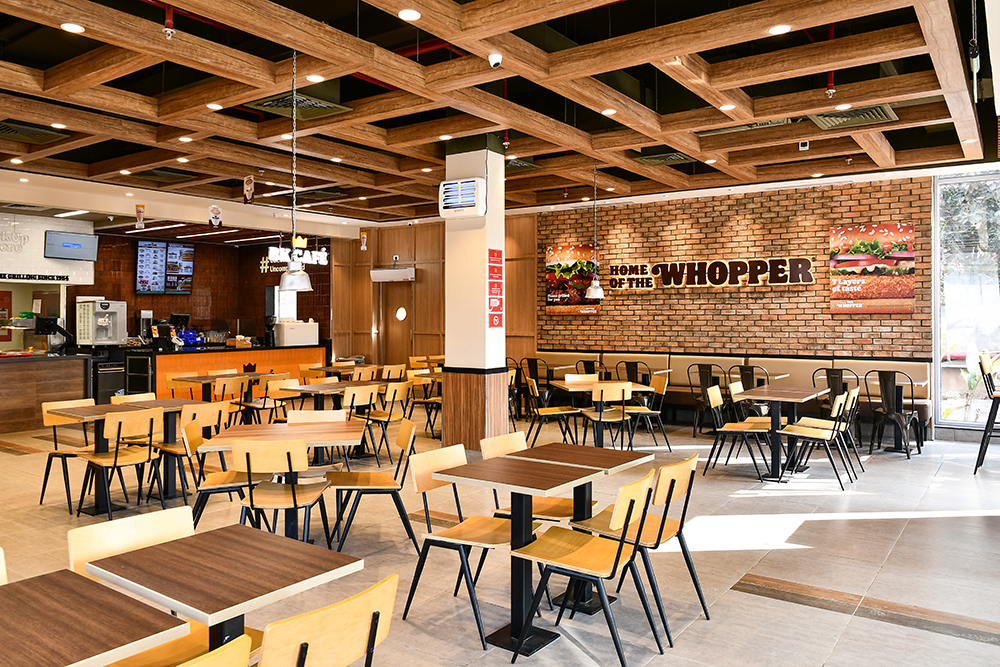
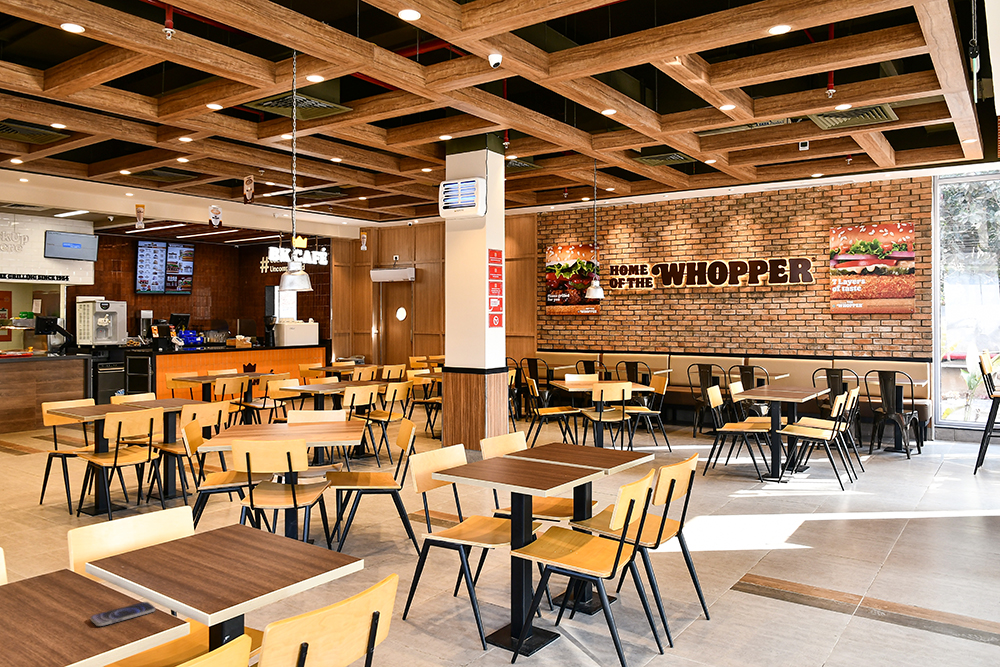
+ smartphone (123, 613)
